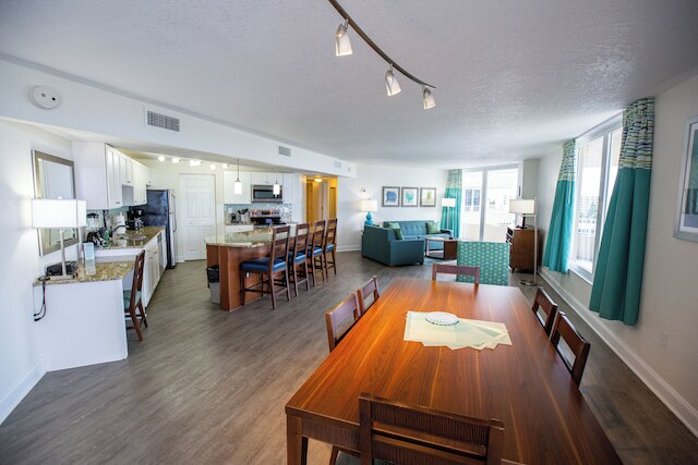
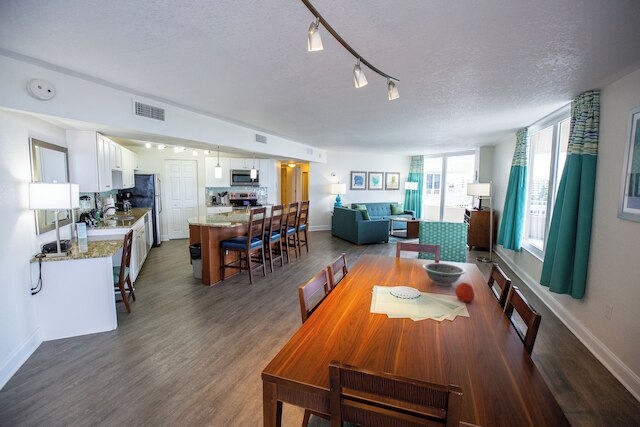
+ apple (465, 291)
+ decorative bowl (442, 275)
